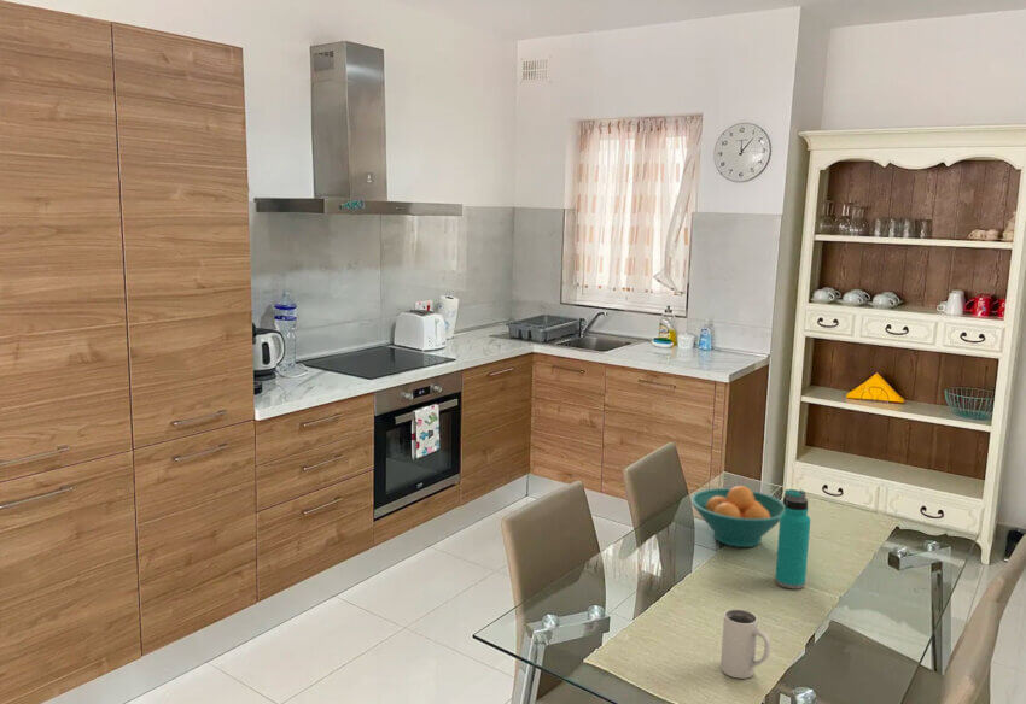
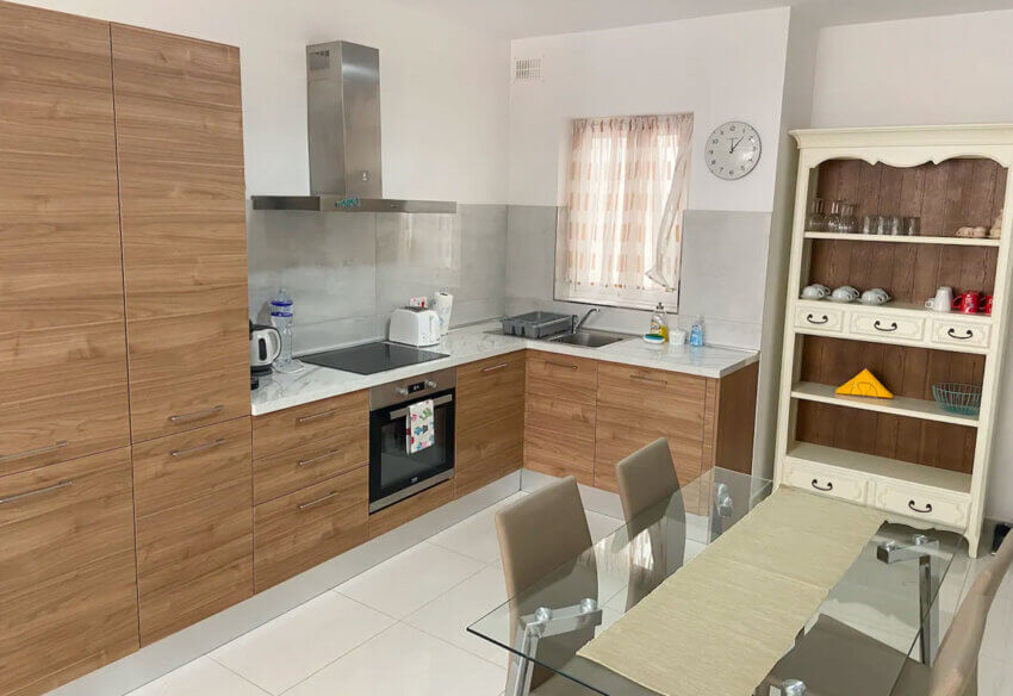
- fruit bowl (738, 512)
- mug (746, 645)
- water bottle (793, 536)
